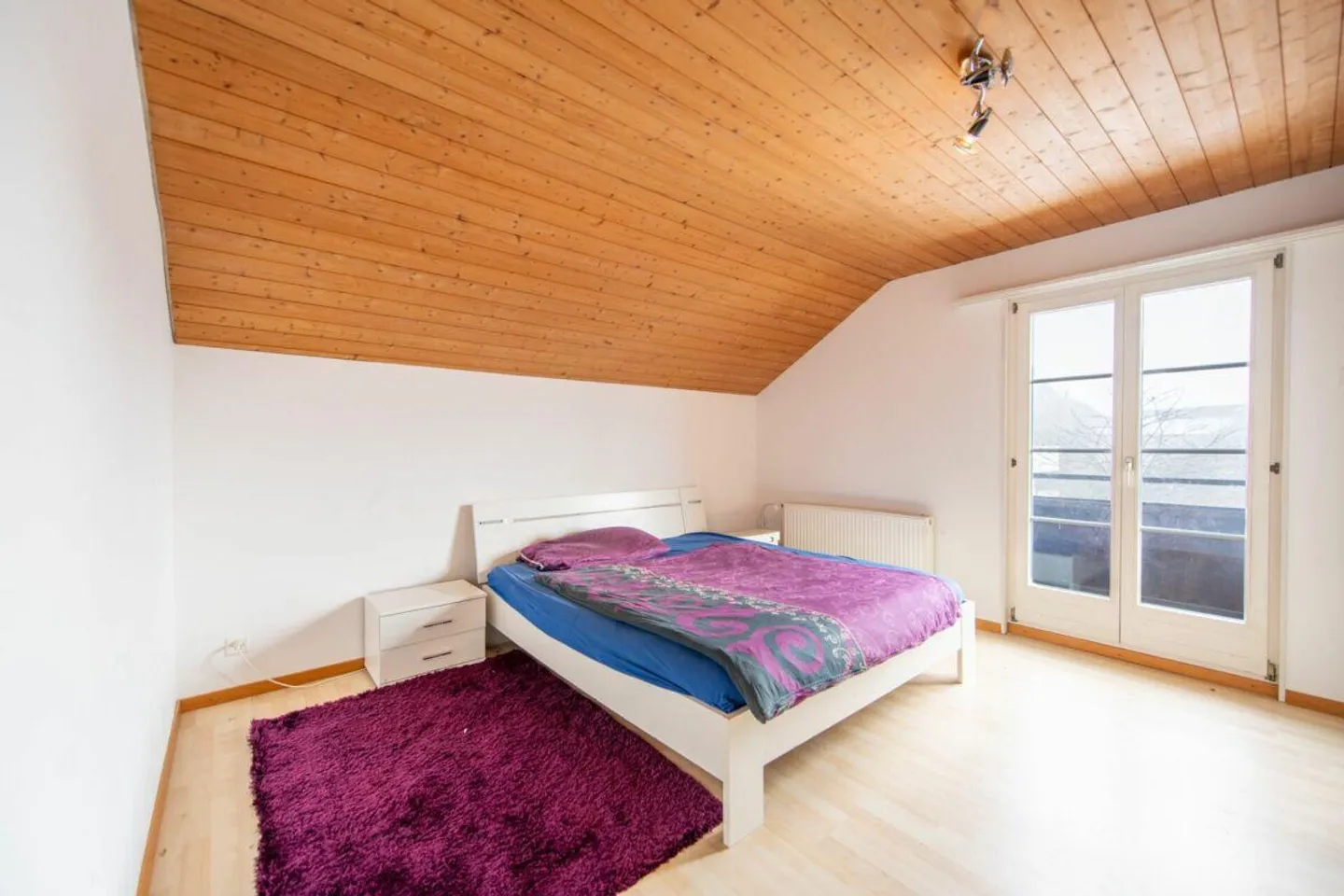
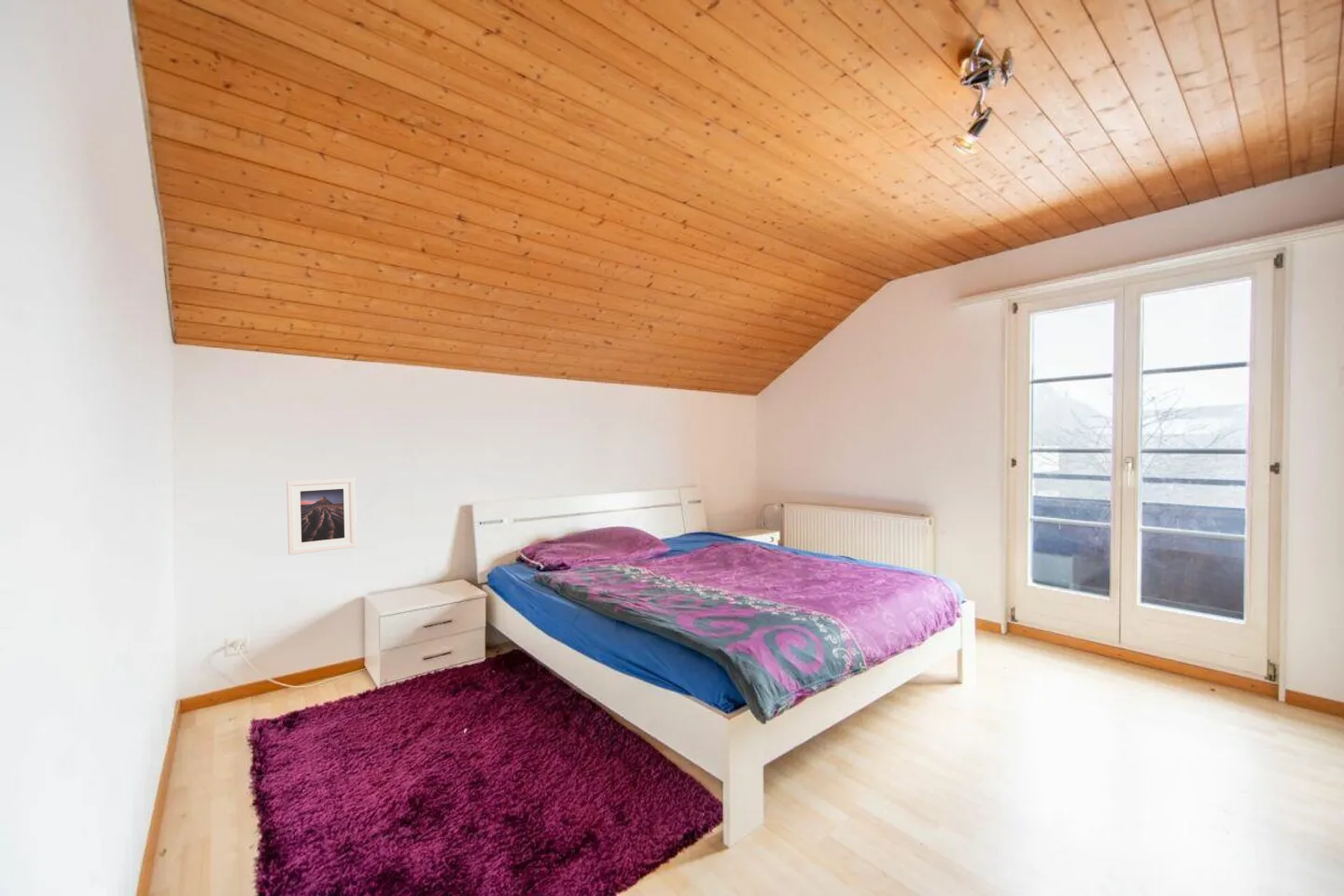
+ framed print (322, 514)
